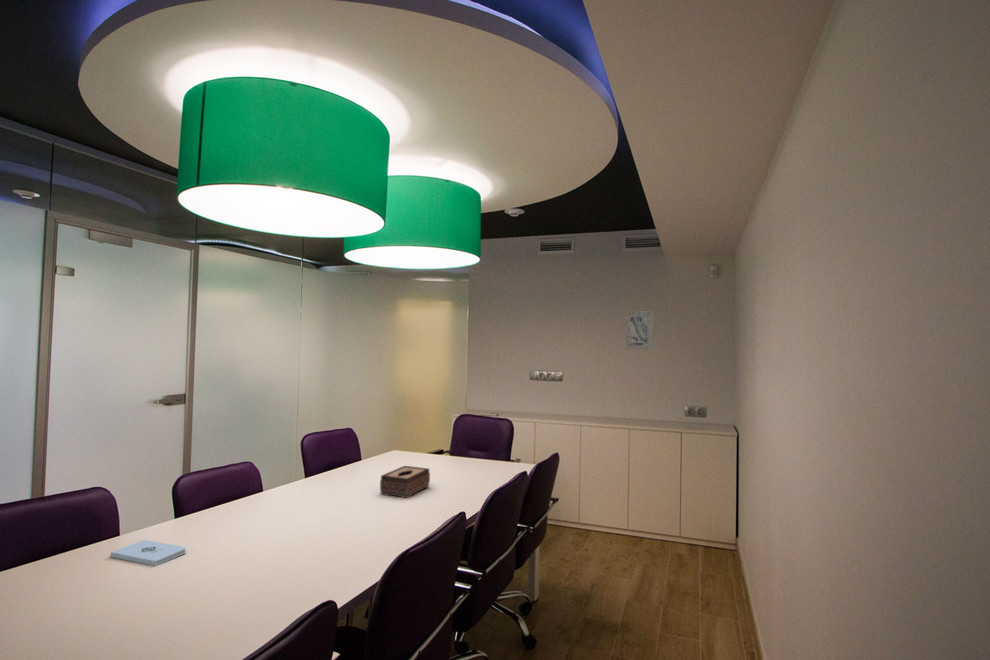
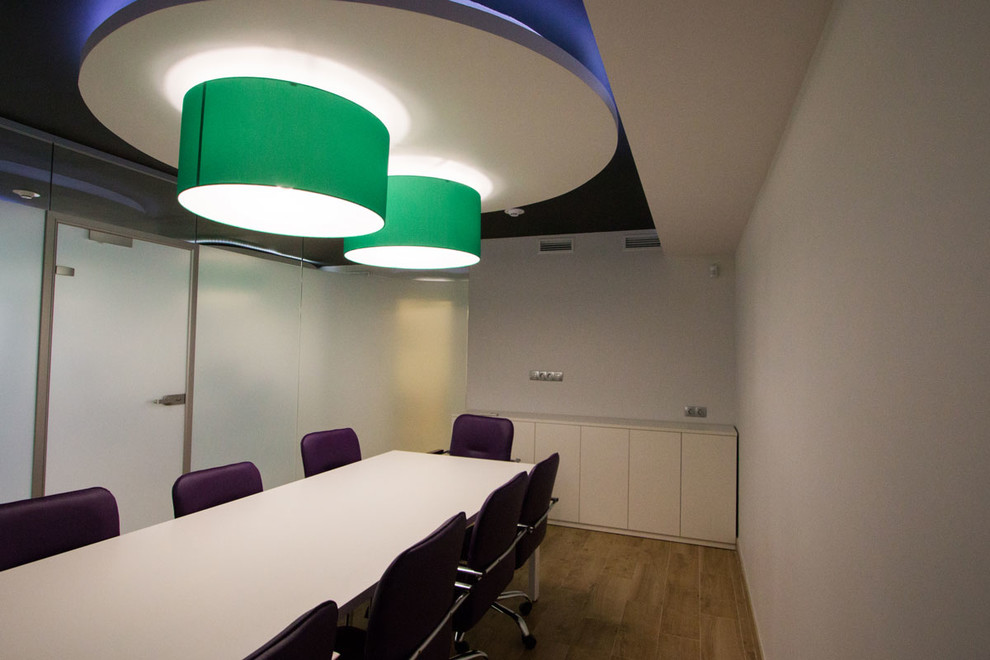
- wall art (639, 330)
- tissue box (405, 481)
- notepad (149, 552)
